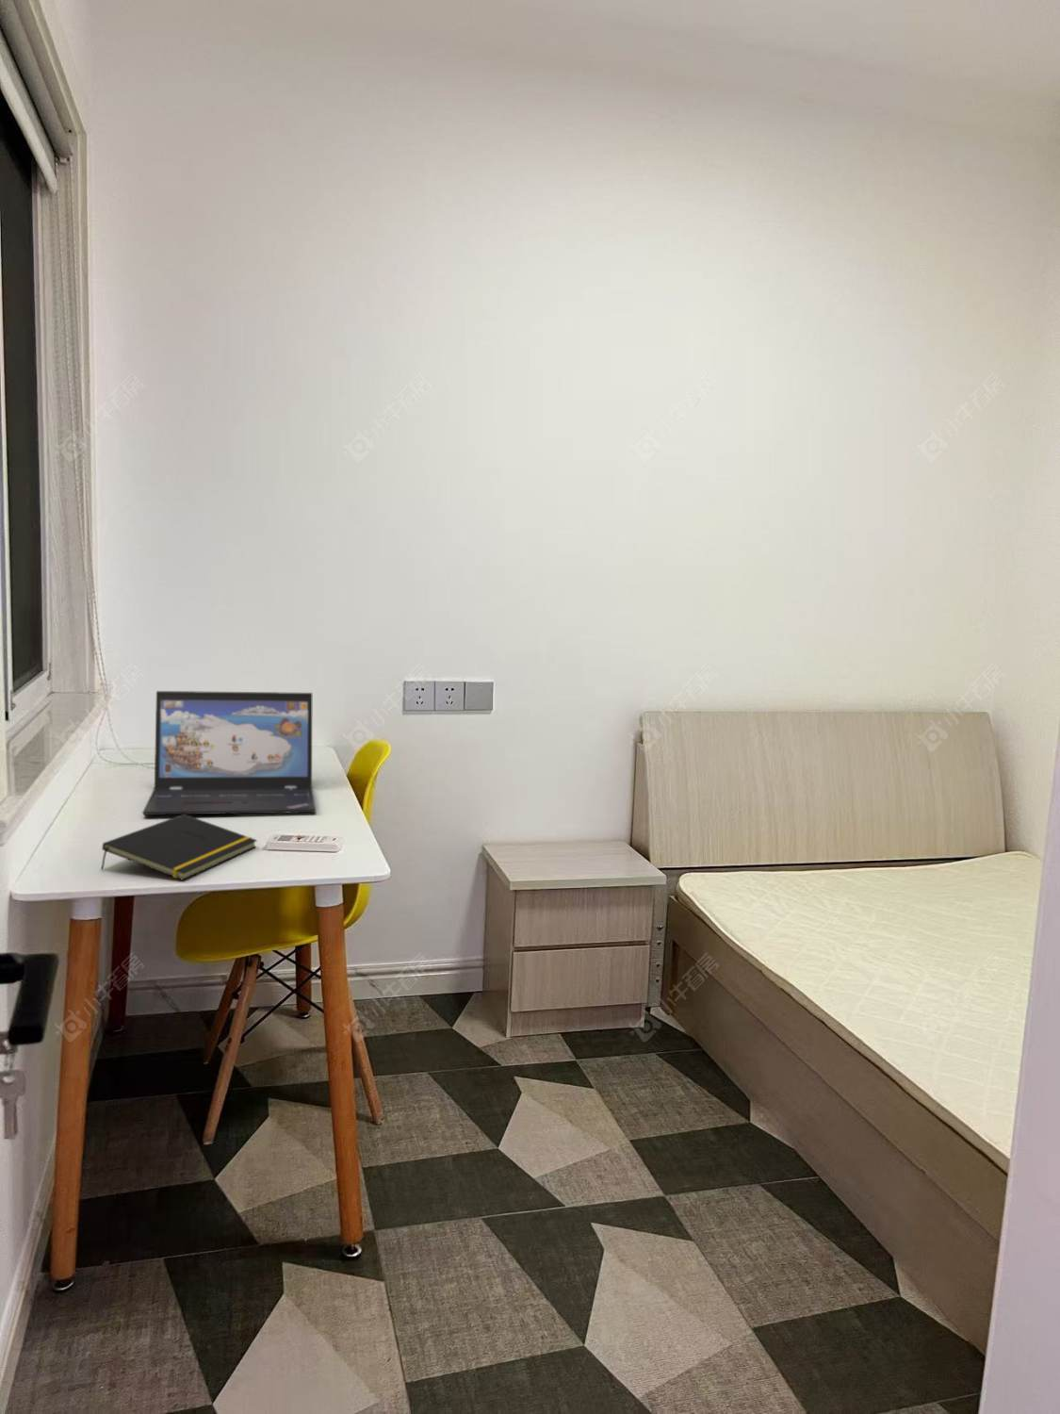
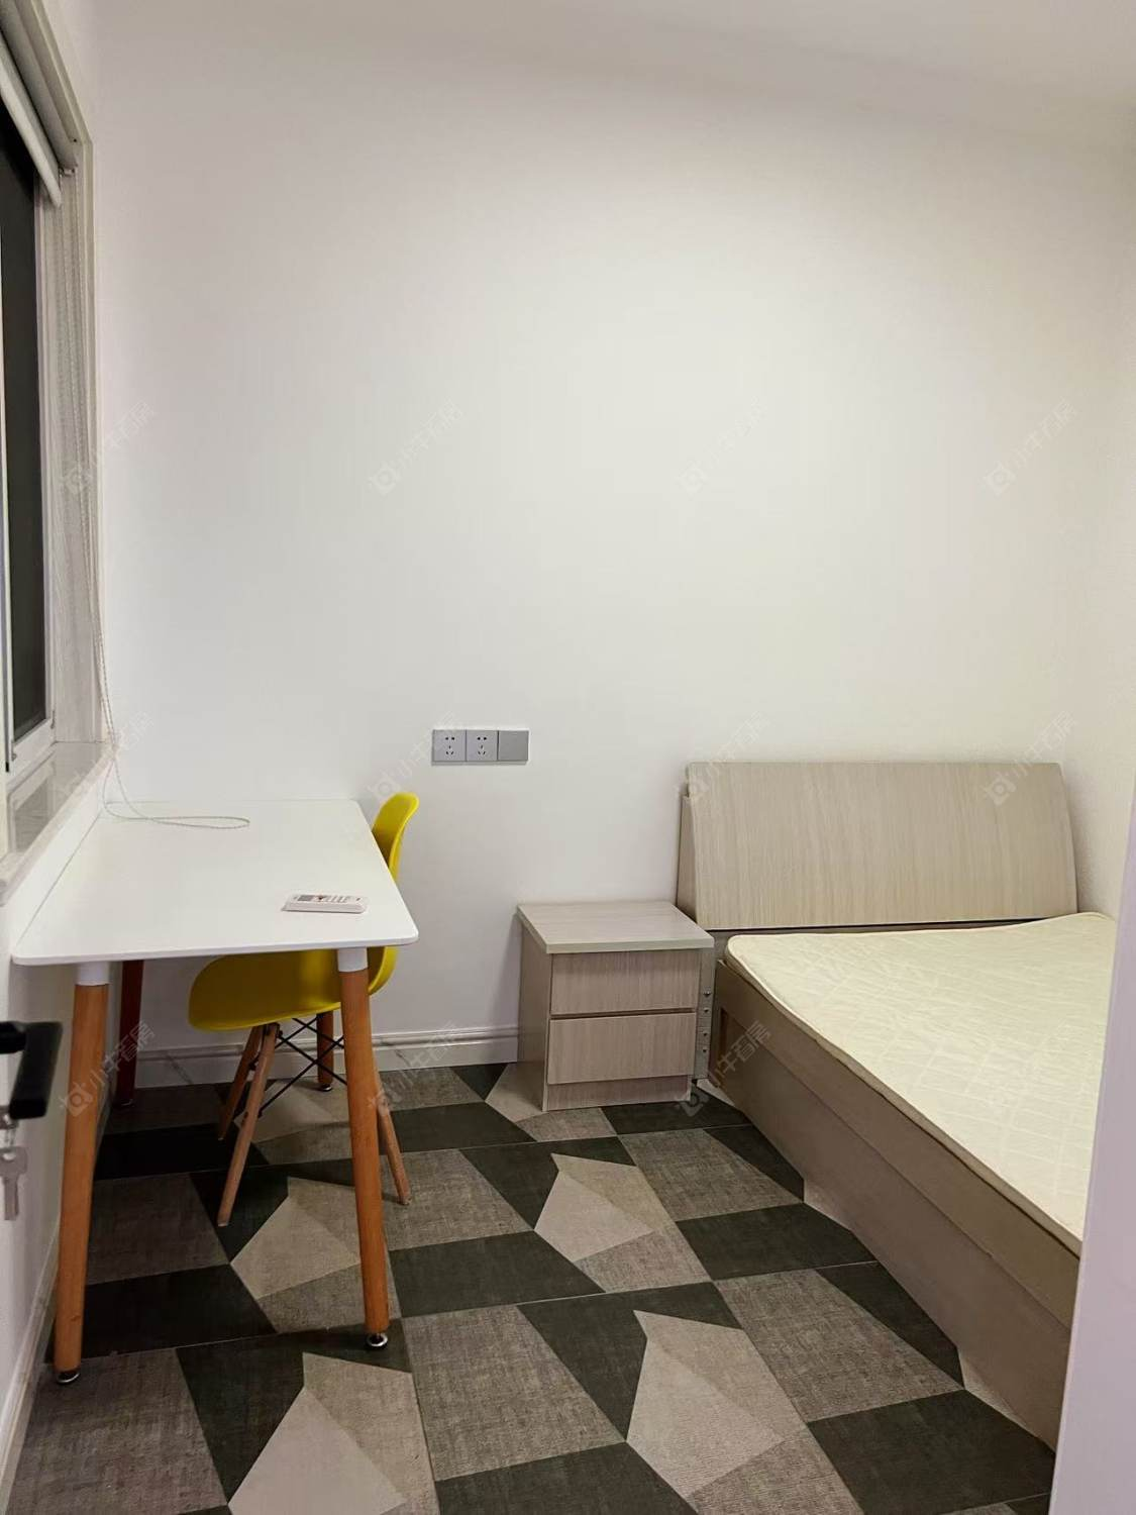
- laptop (233, 750)
- notepad (183, 845)
